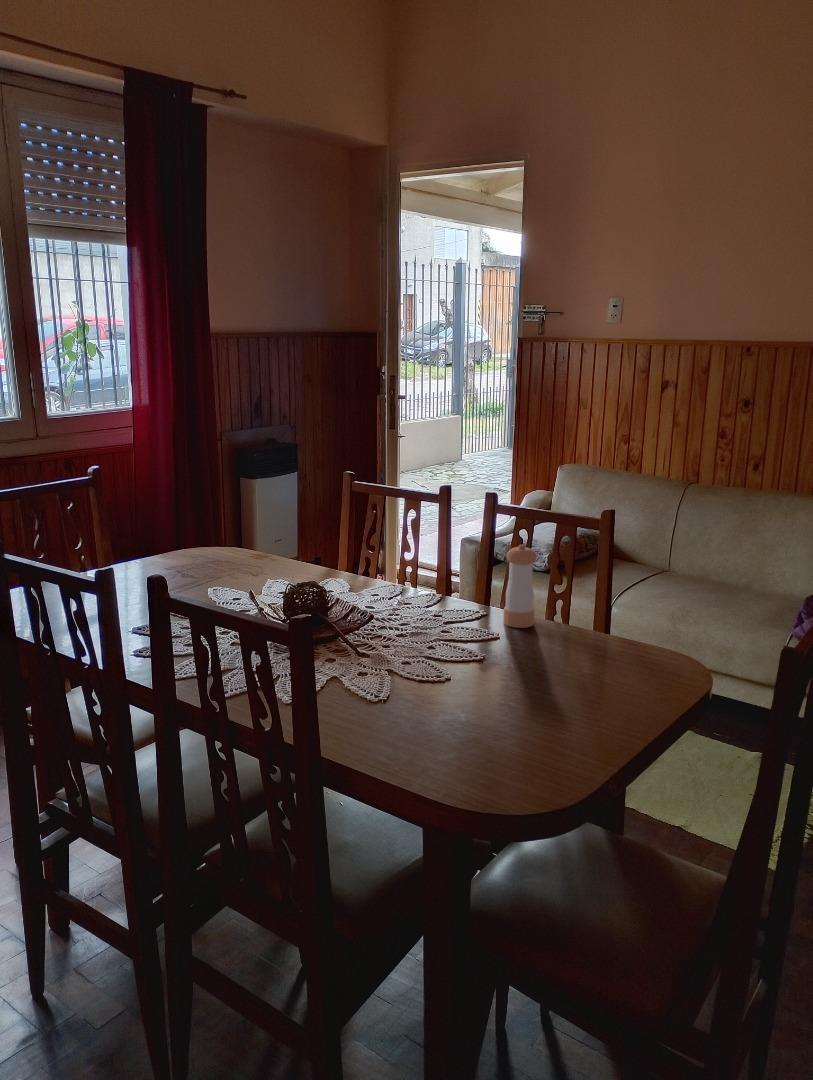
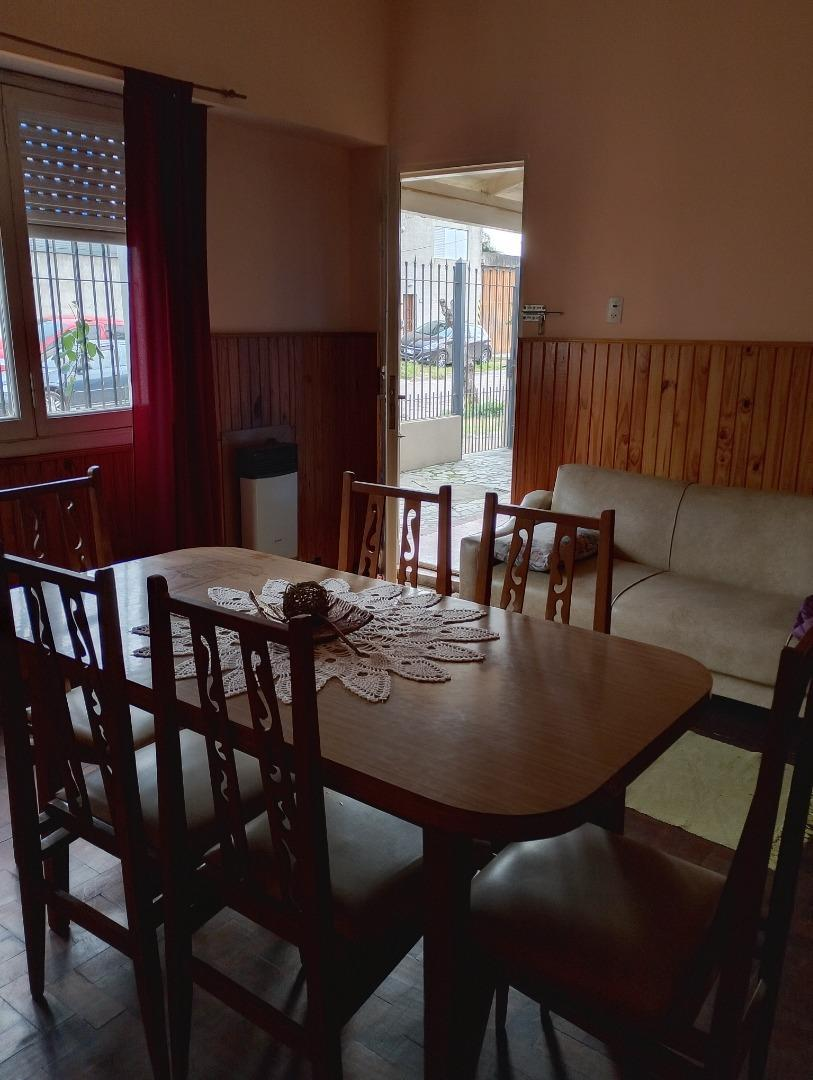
- pepper shaker (520, 584)
